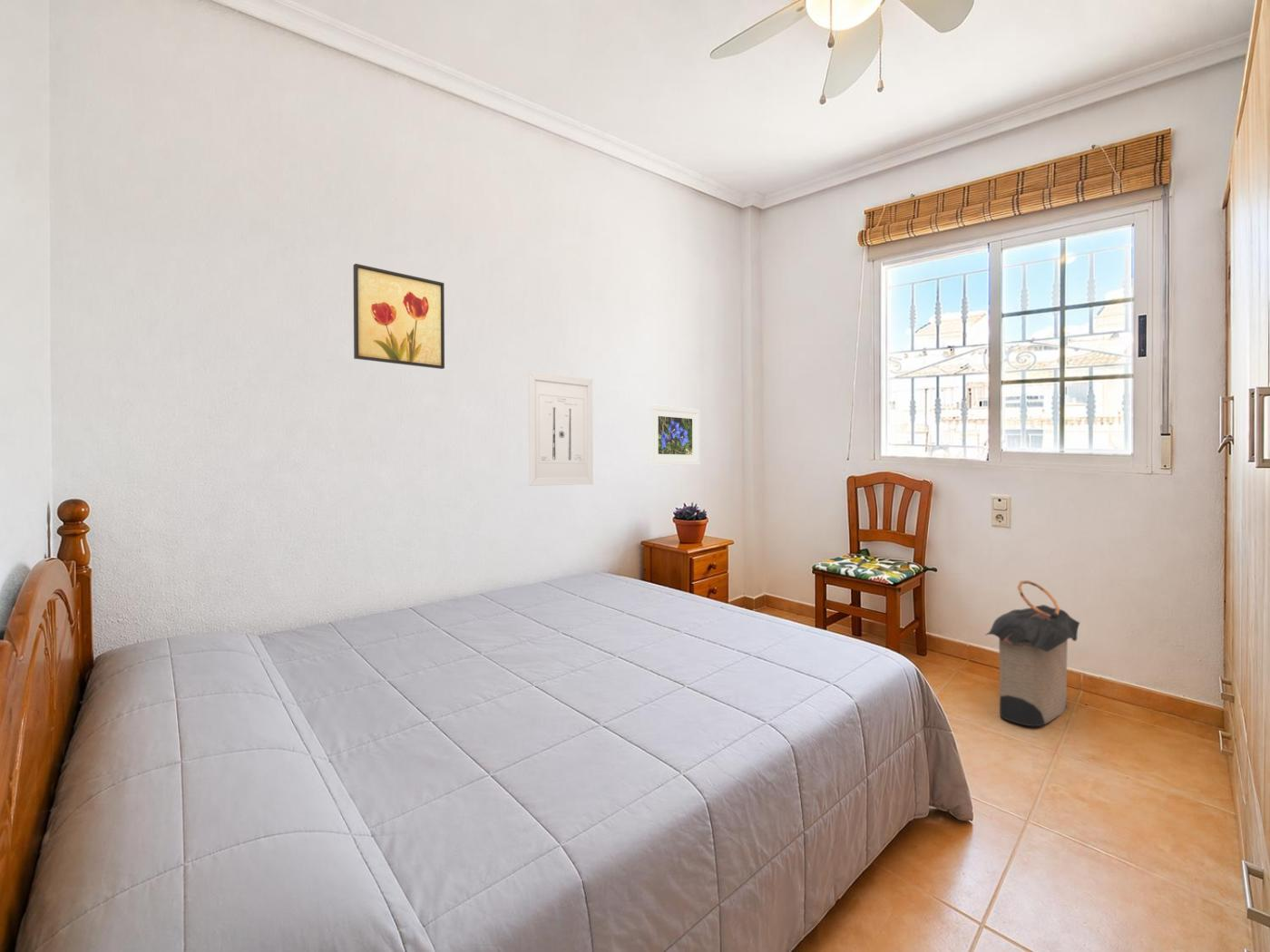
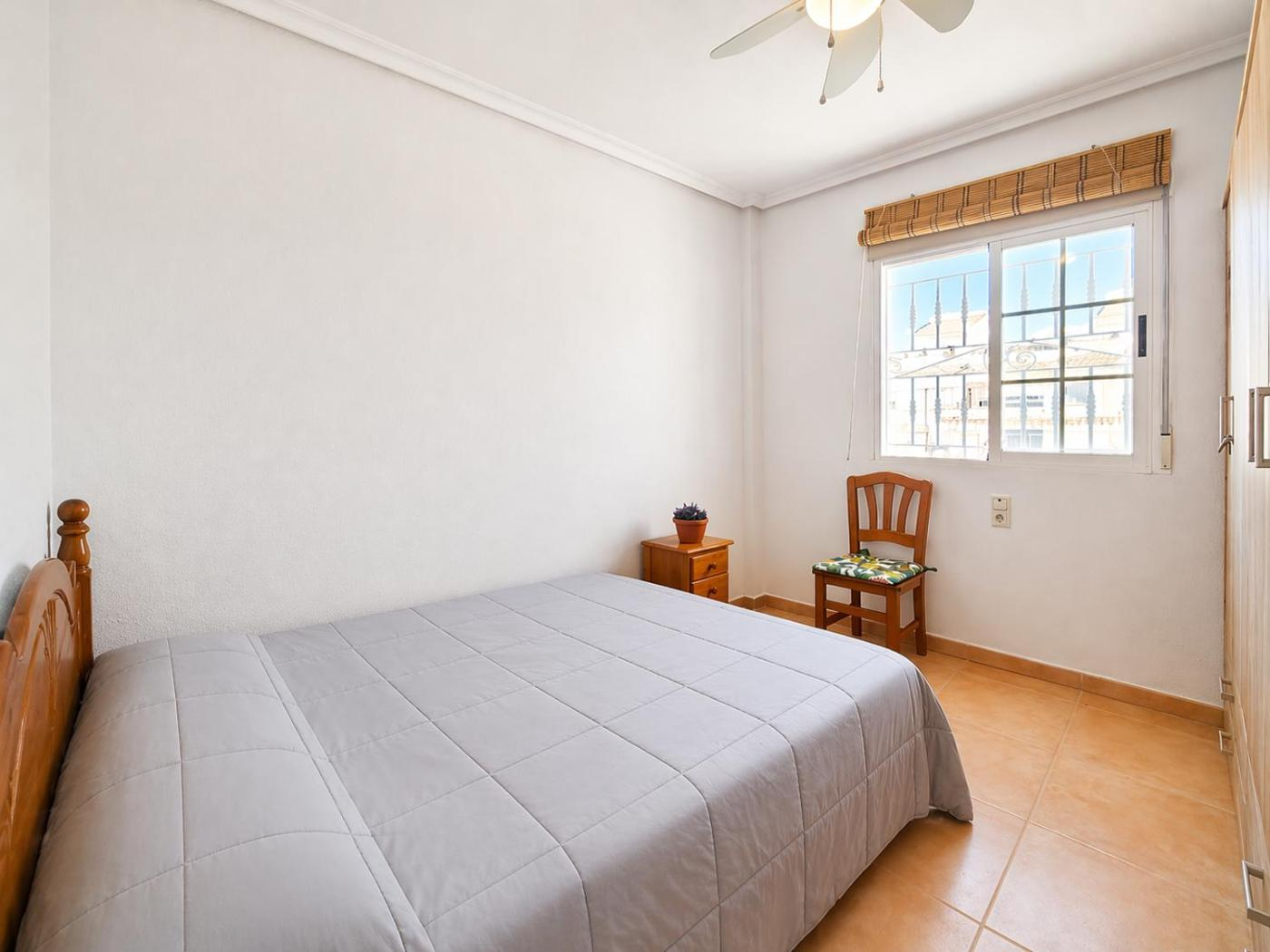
- wall art (562, 430)
- wall art (400, 319)
- laundry hamper (1035, 648)
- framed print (675, 435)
